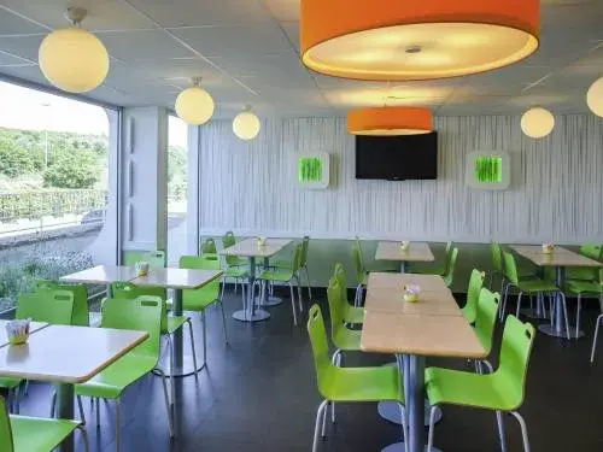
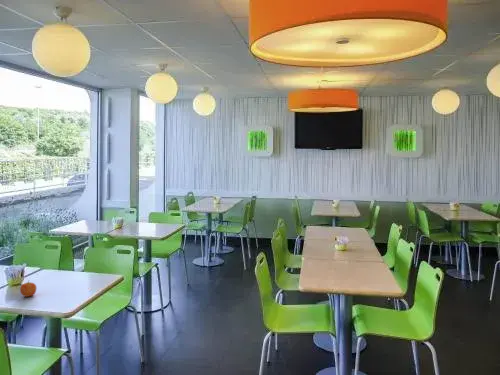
+ apple (28, 288)
